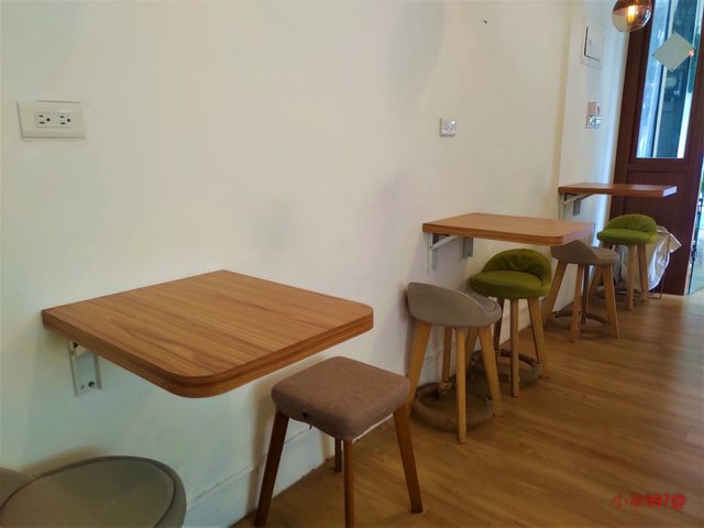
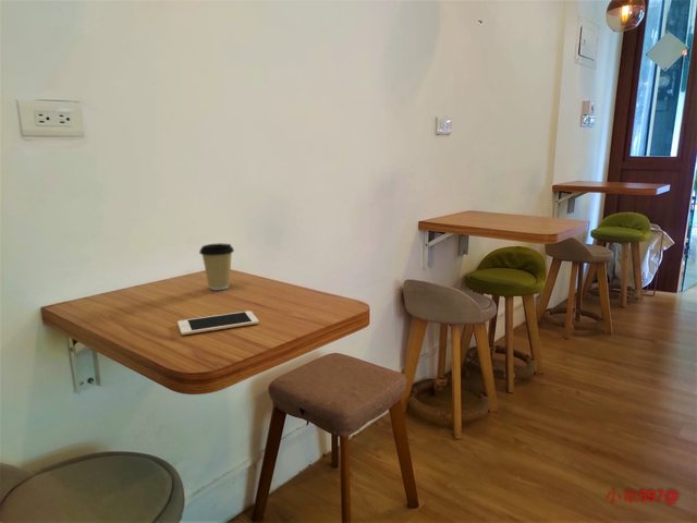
+ coffee cup (218, 266)
+ cell phone (218, 321)
